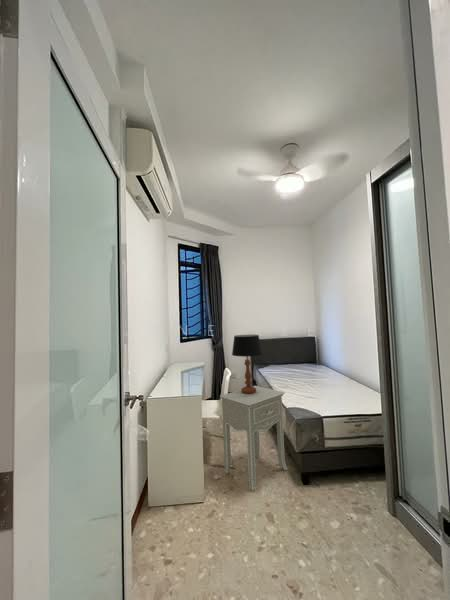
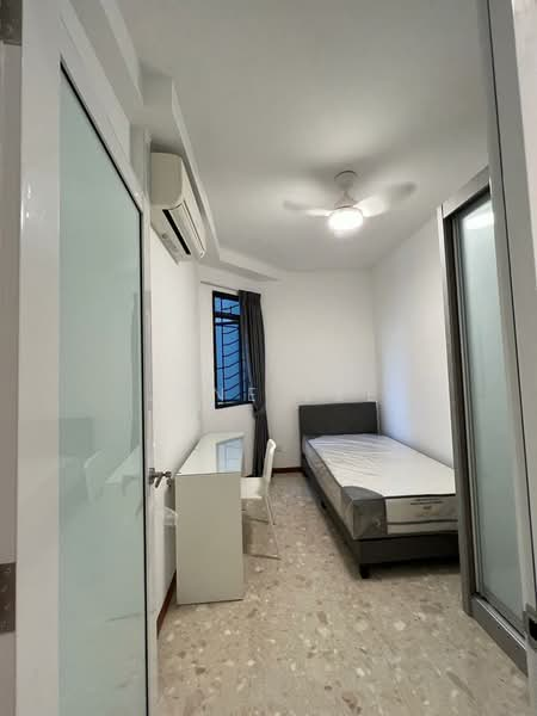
- table lamp (247, 363)
- nightstand (254, 432)
